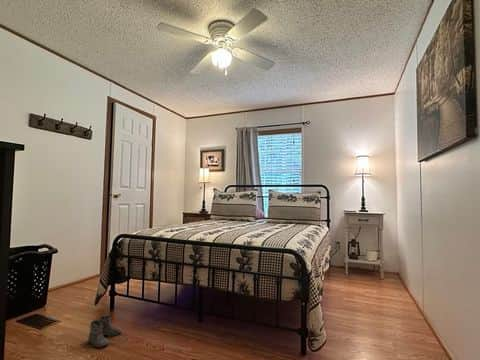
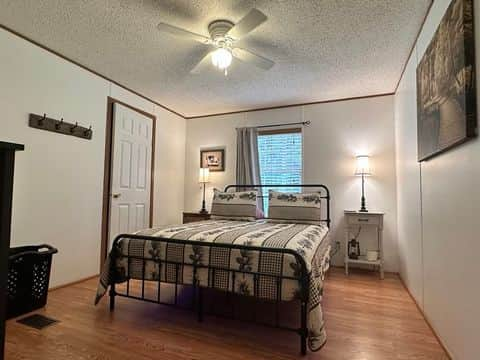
- boots (103, 329)
